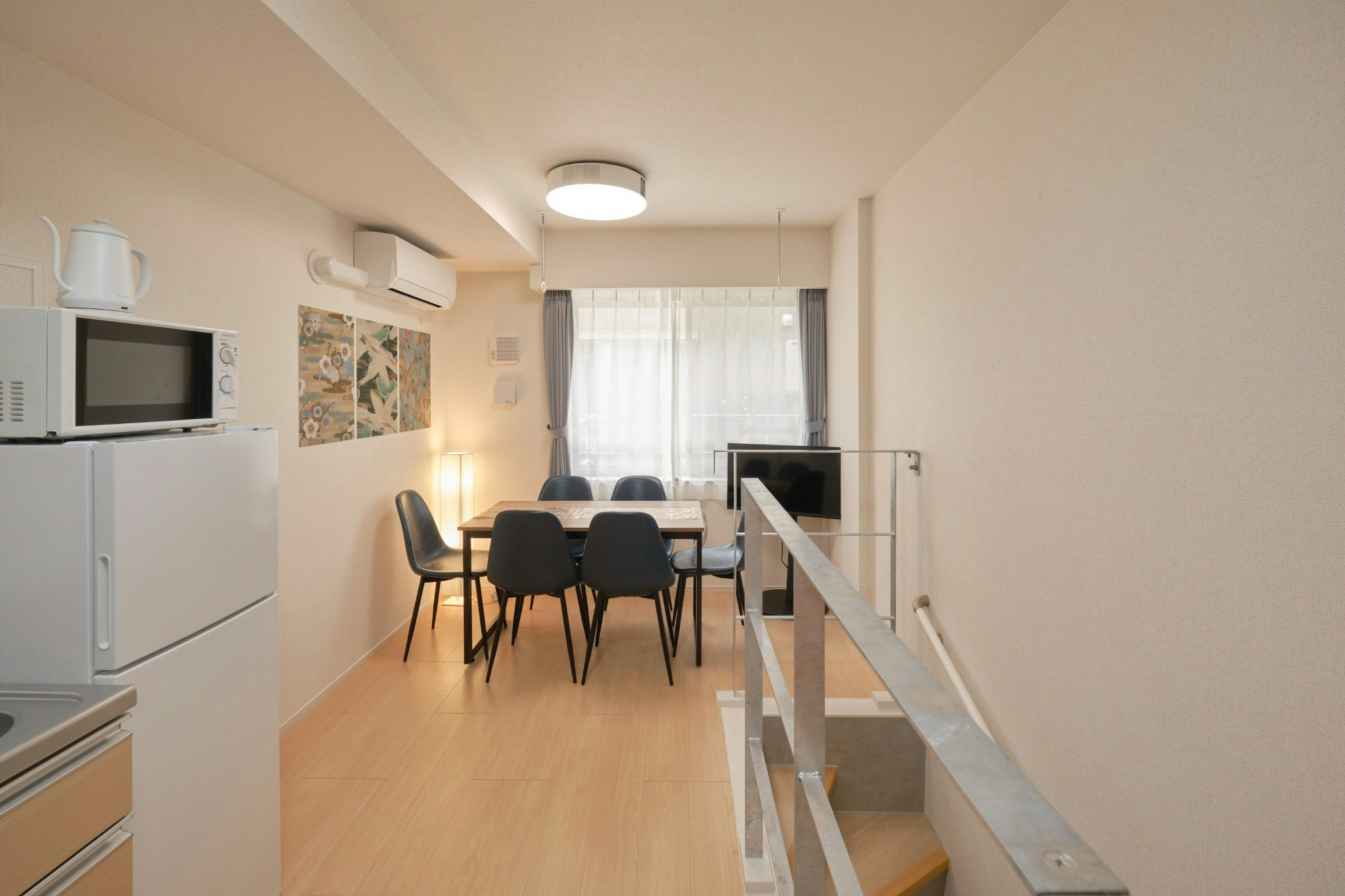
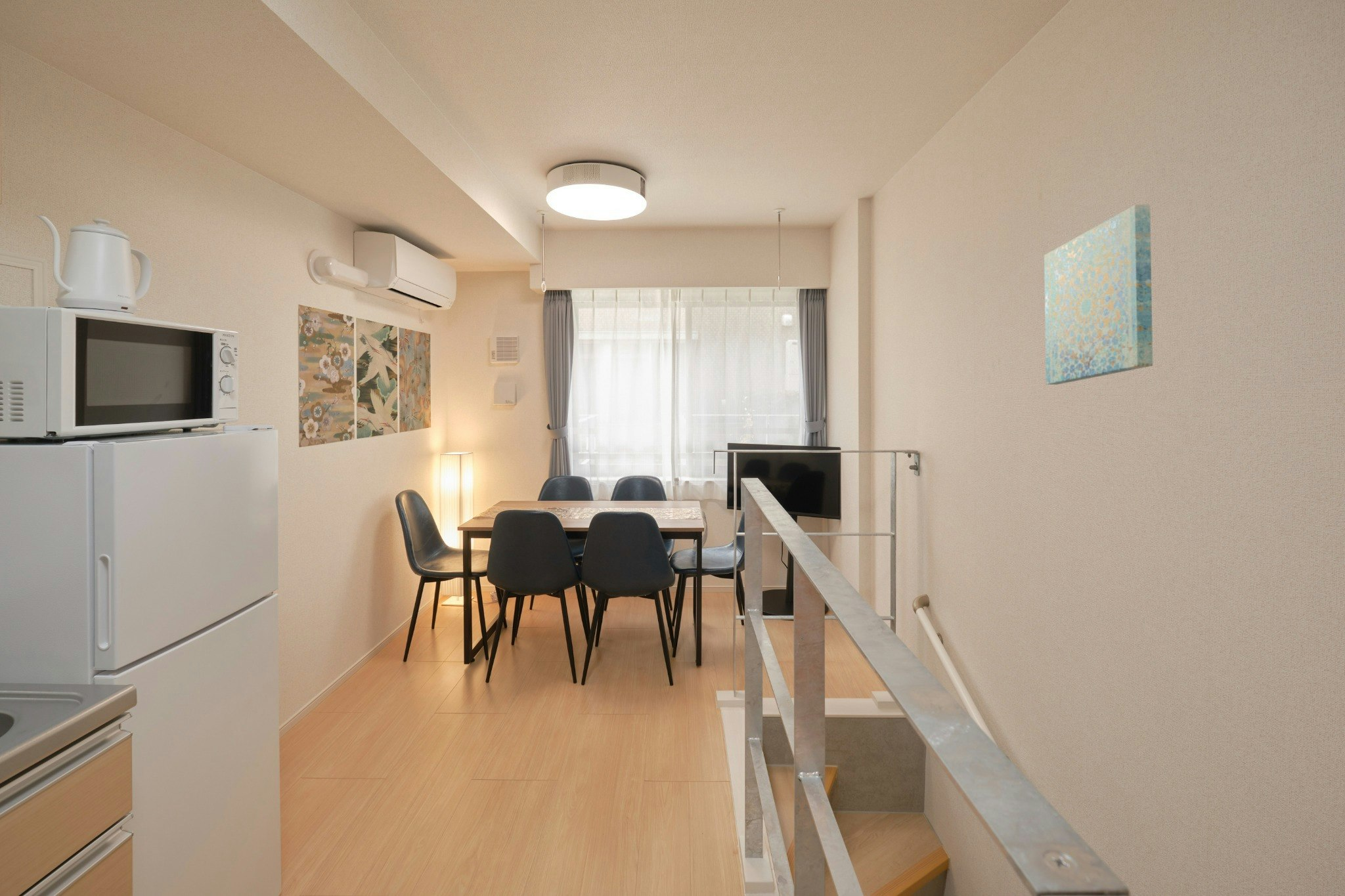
+ wall art (1092, 304)
